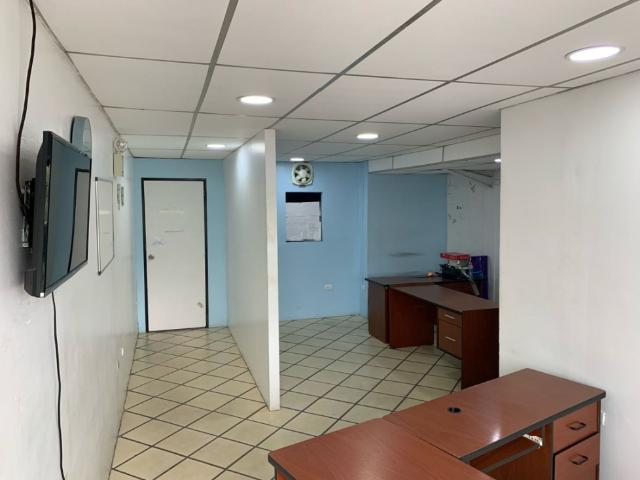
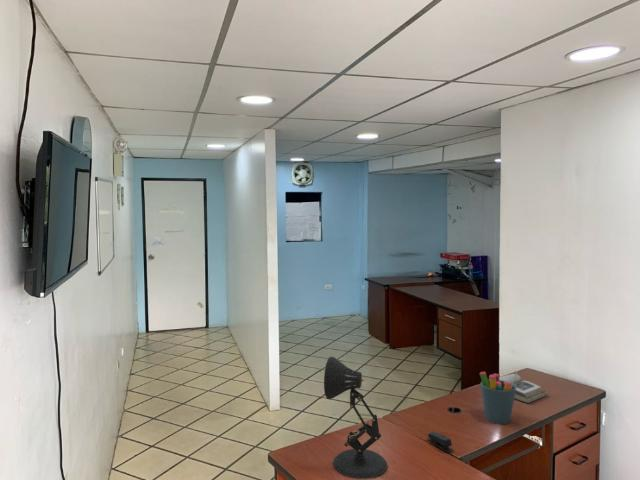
+ stapler (439, 439)
+ pen holder (497, 393)
+ book (514, 384)
+ desk lamp (357, 411)
